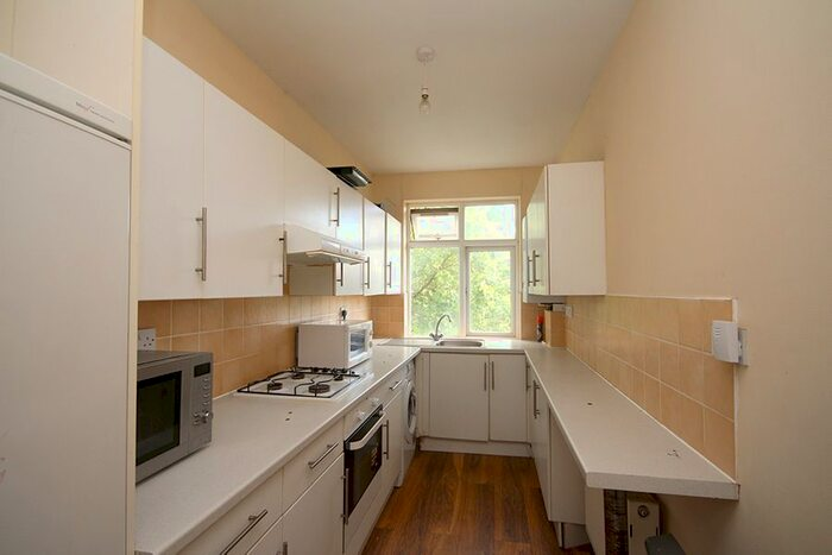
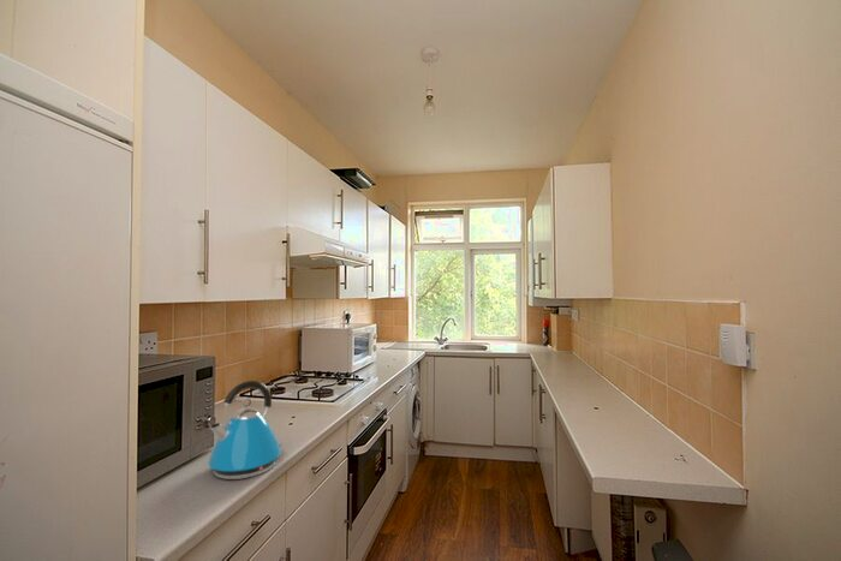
+ kettle (247, 422)
